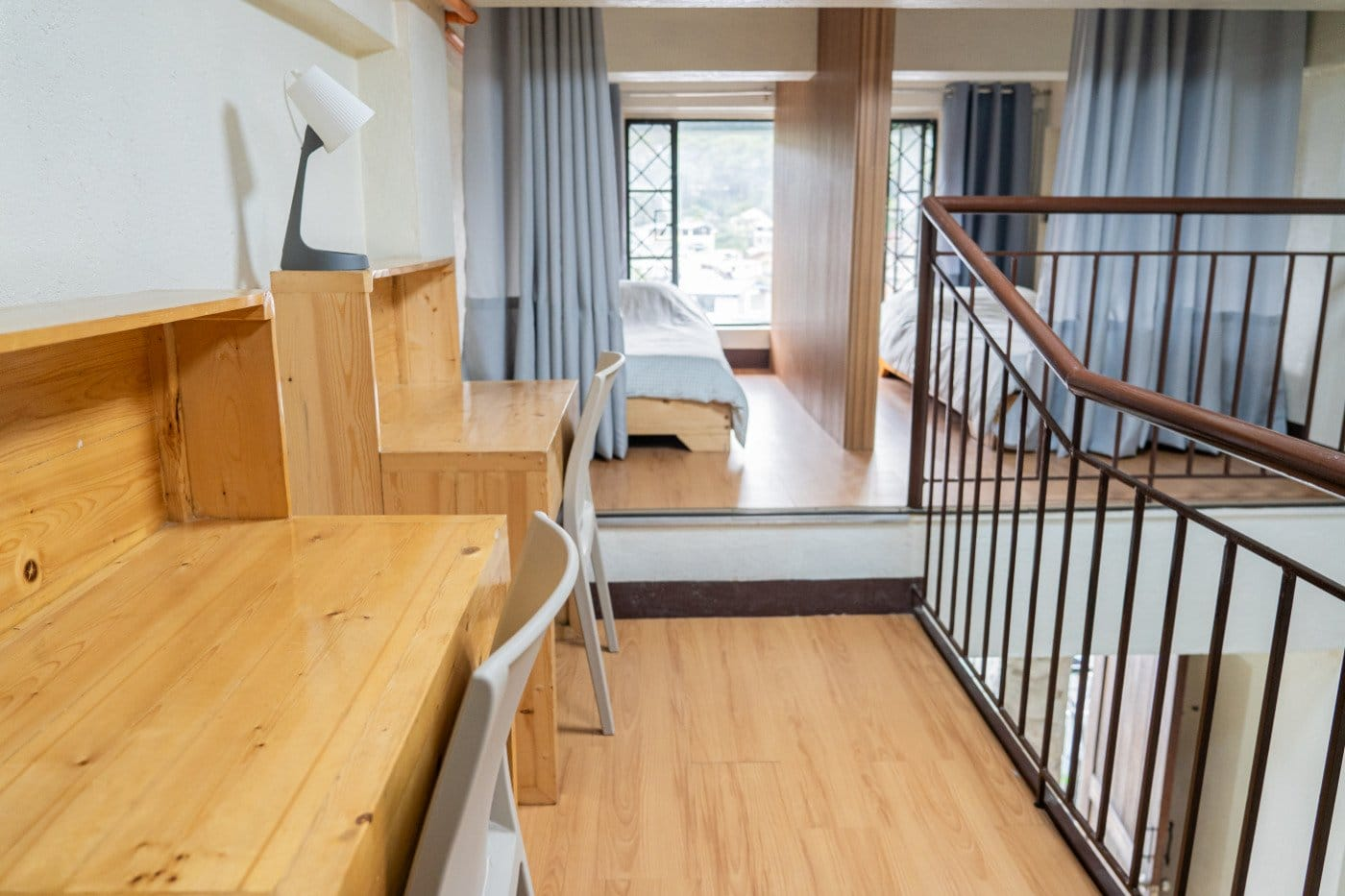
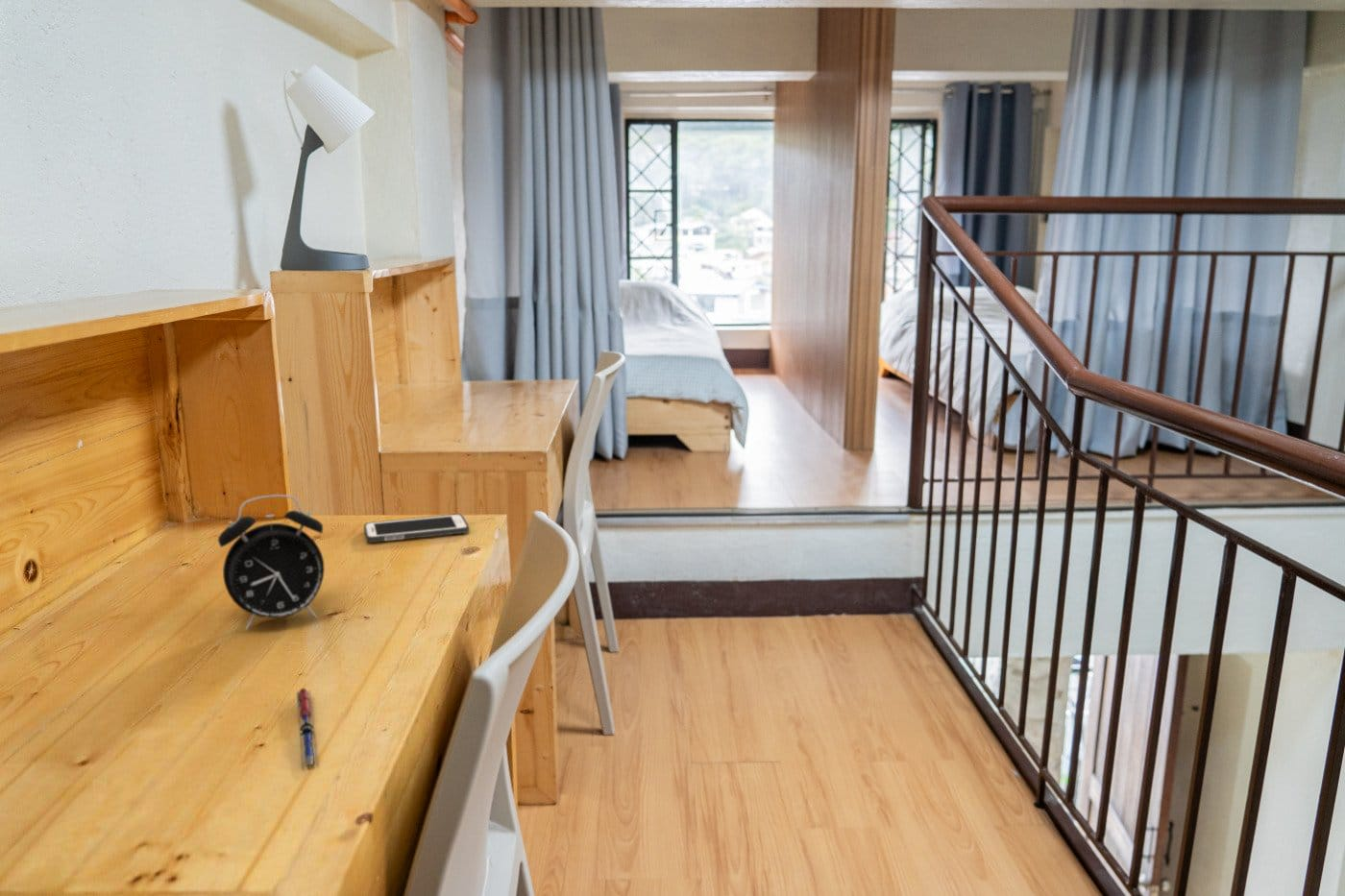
+ alarm clock (274, 560)
+ pen (306, 724)
+ cell phone (416, 527)
